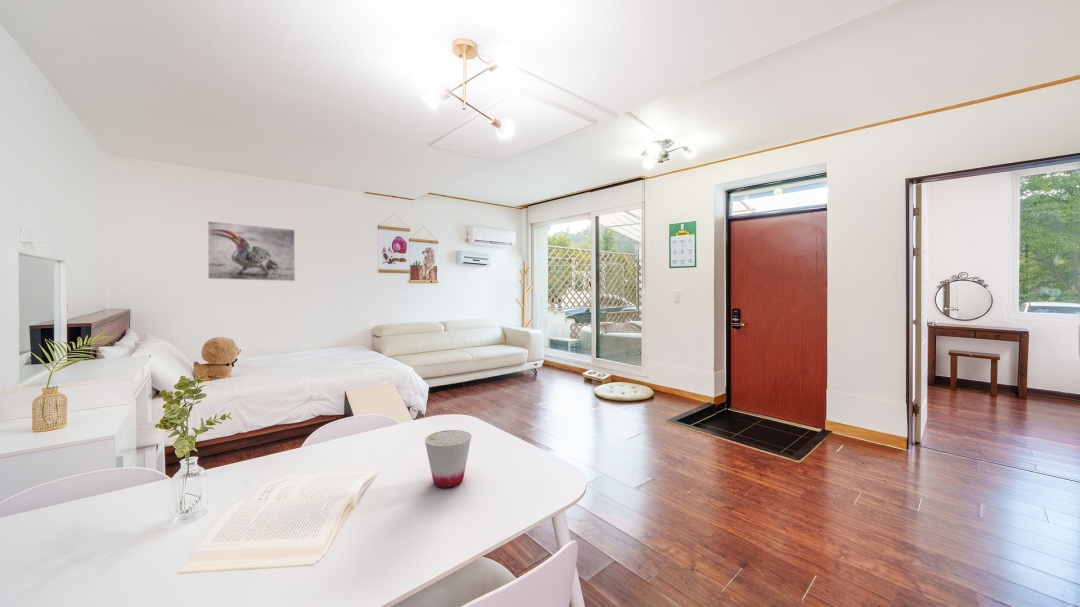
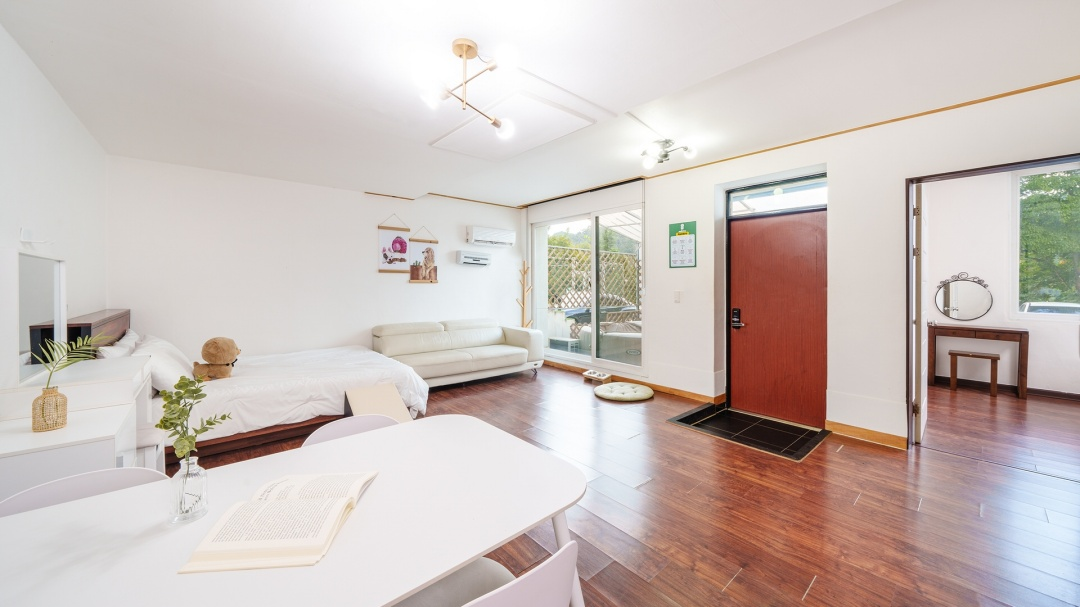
- cup (448, 459)
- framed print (253, 252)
